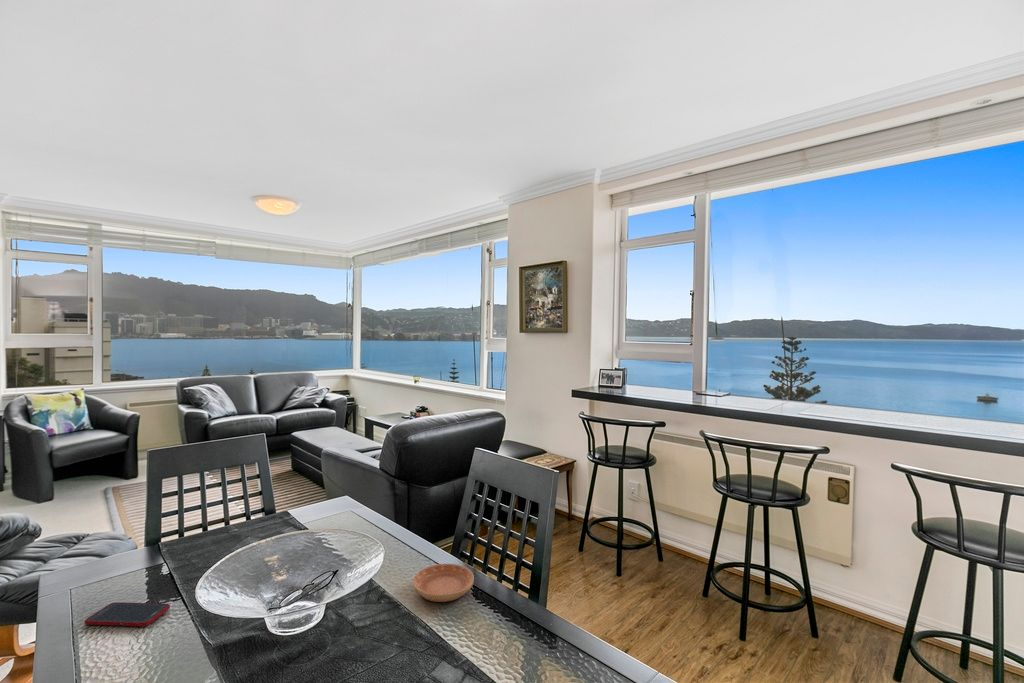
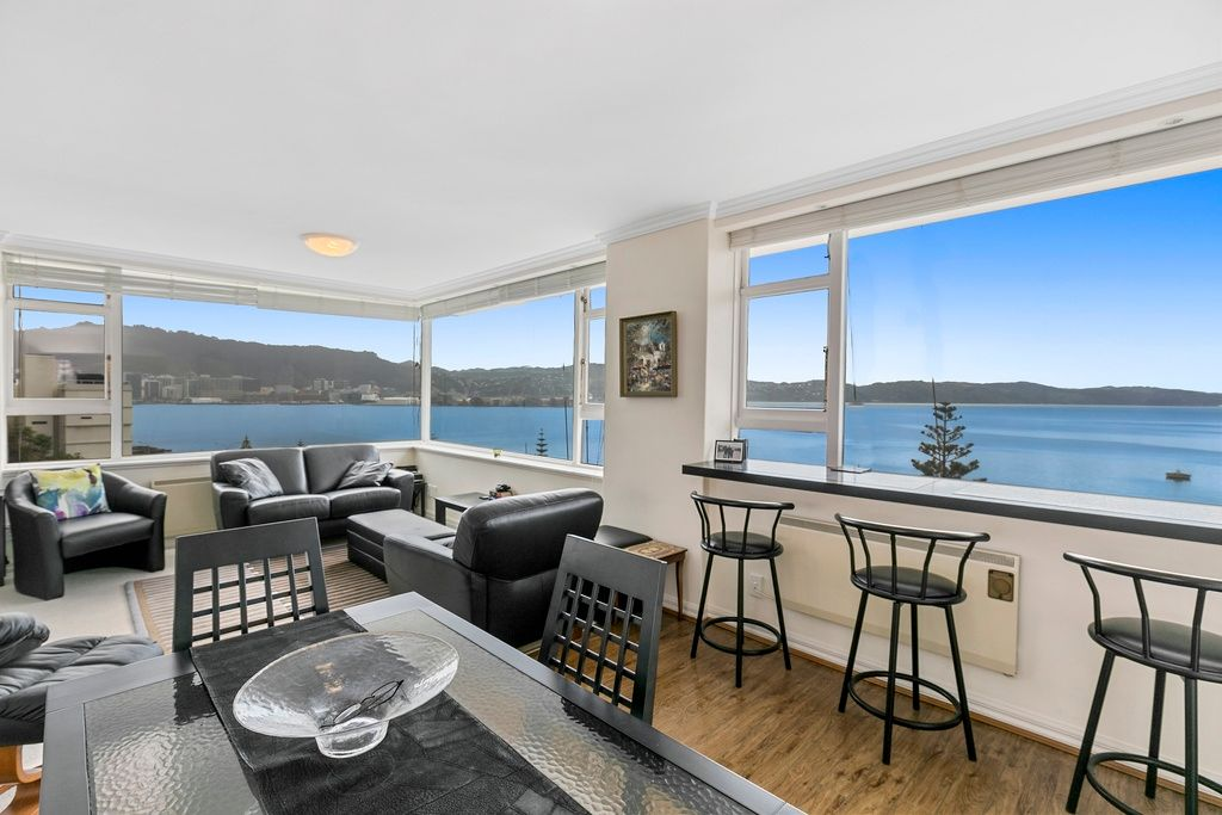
- saucer (443, 583)
- cell phone (128, 614)
